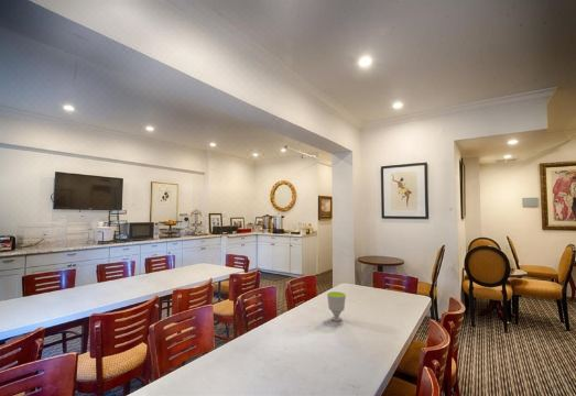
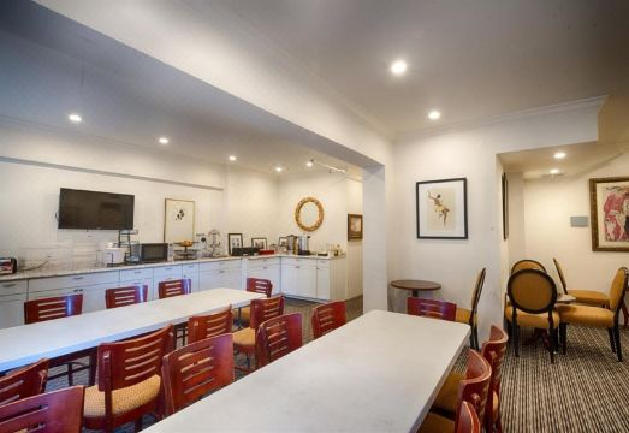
- cup (336, 306)
